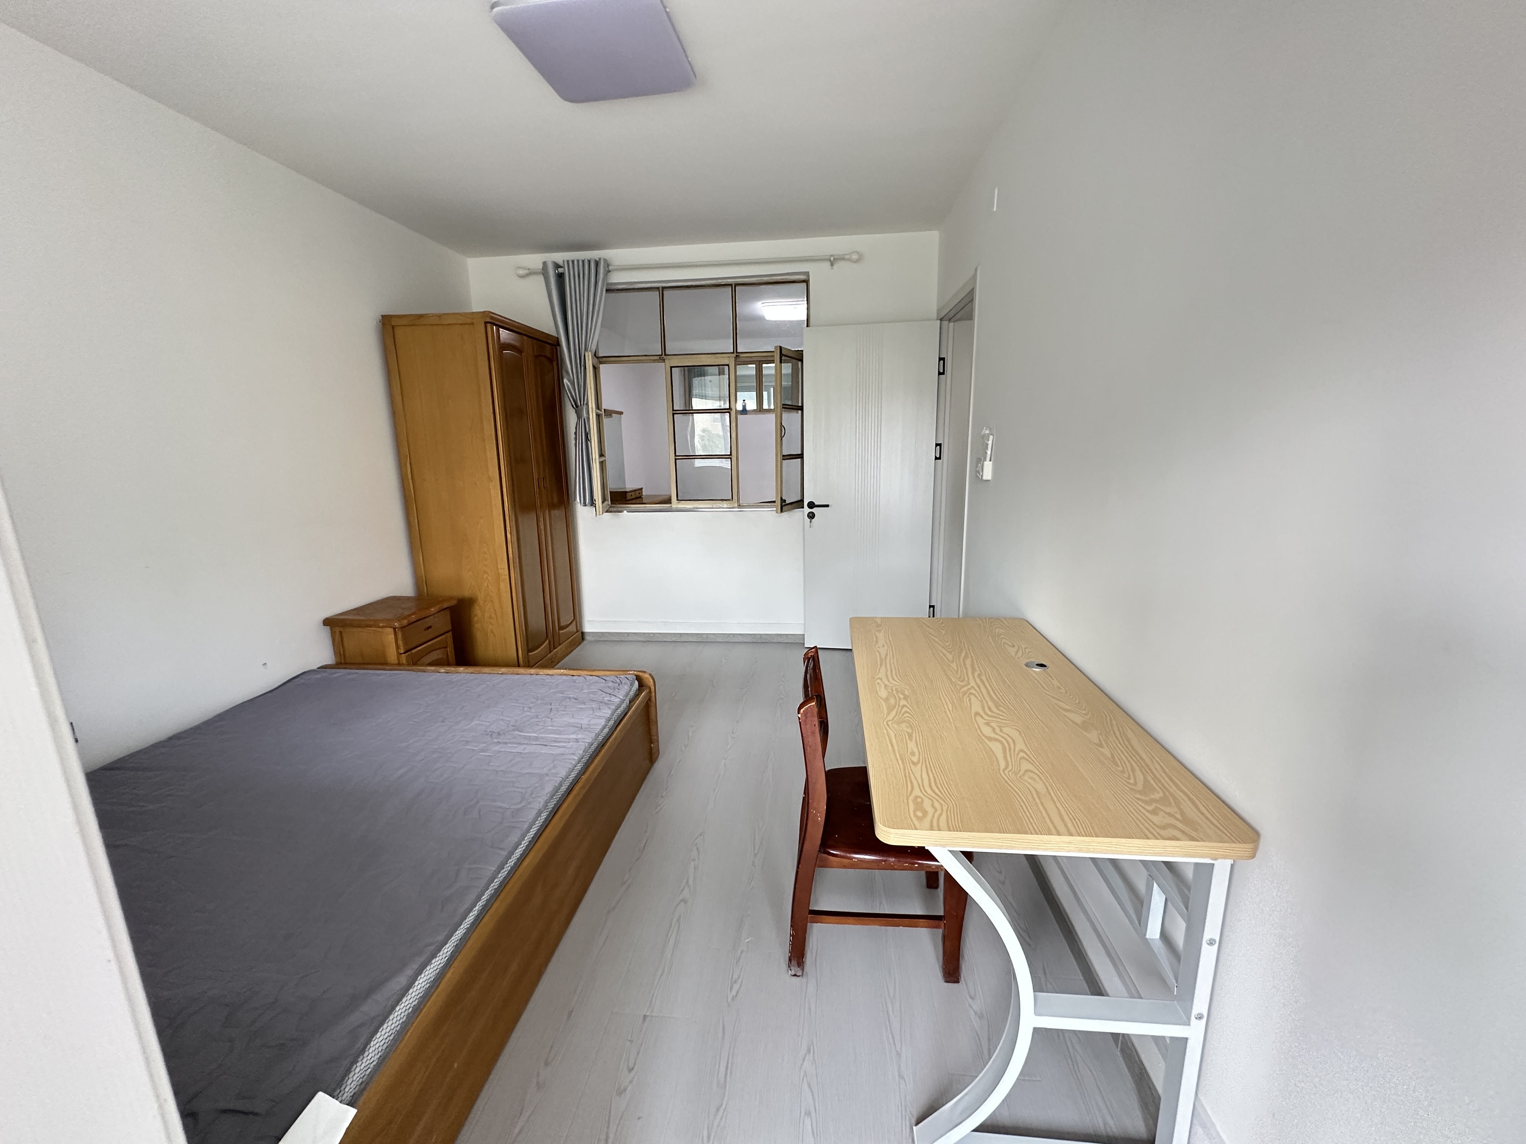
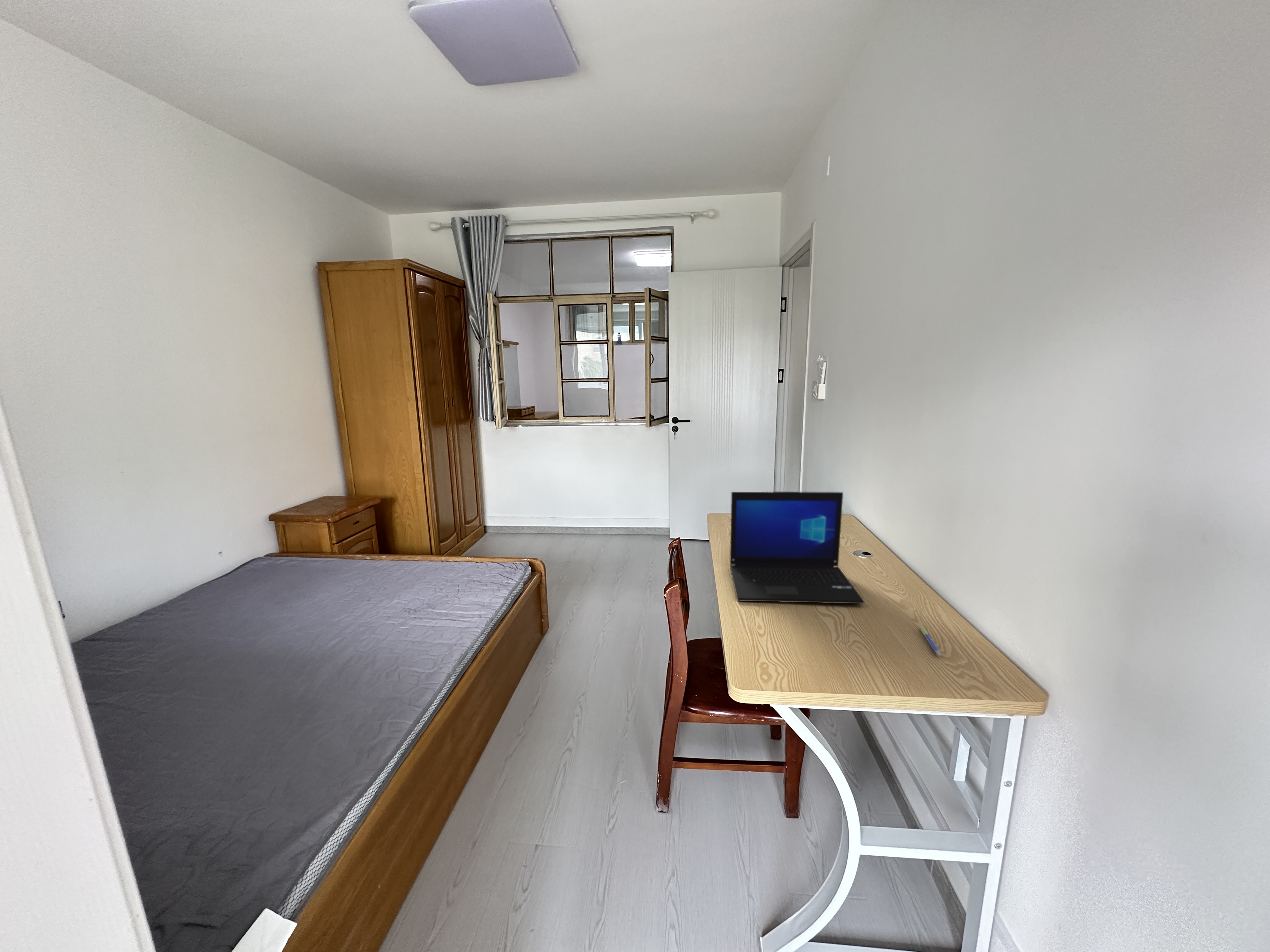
+ pen (929, 639)
+ laptop (792, 544)
